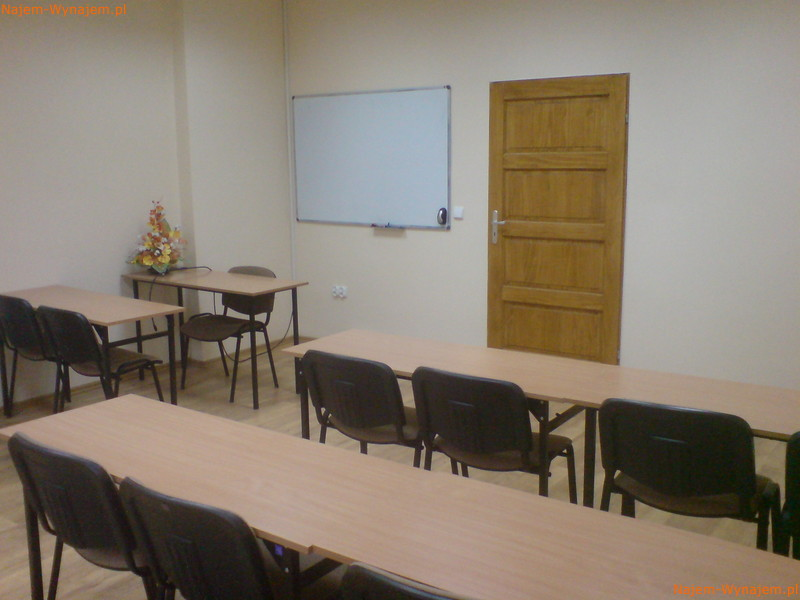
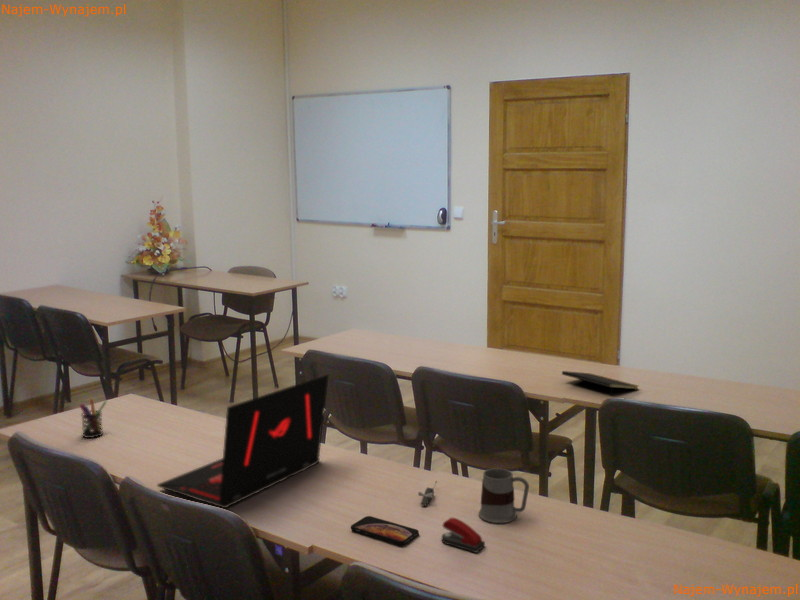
+ notepad (599, 380)
+ computer mouse (430, 490)
+ pen holder (94, 415)
+ smartphone (384, 530)
+ mug (503, 495)
+ stapler (461, 533)
+ laptop (245, 430)
